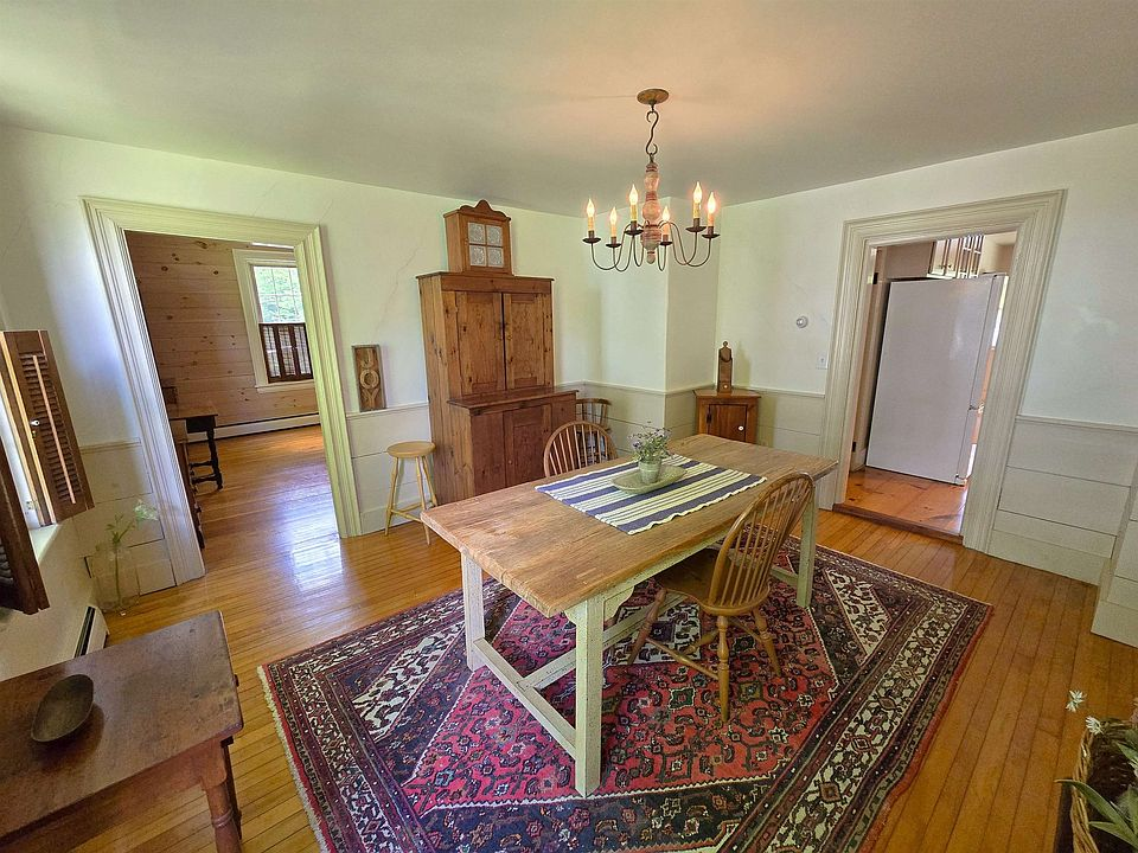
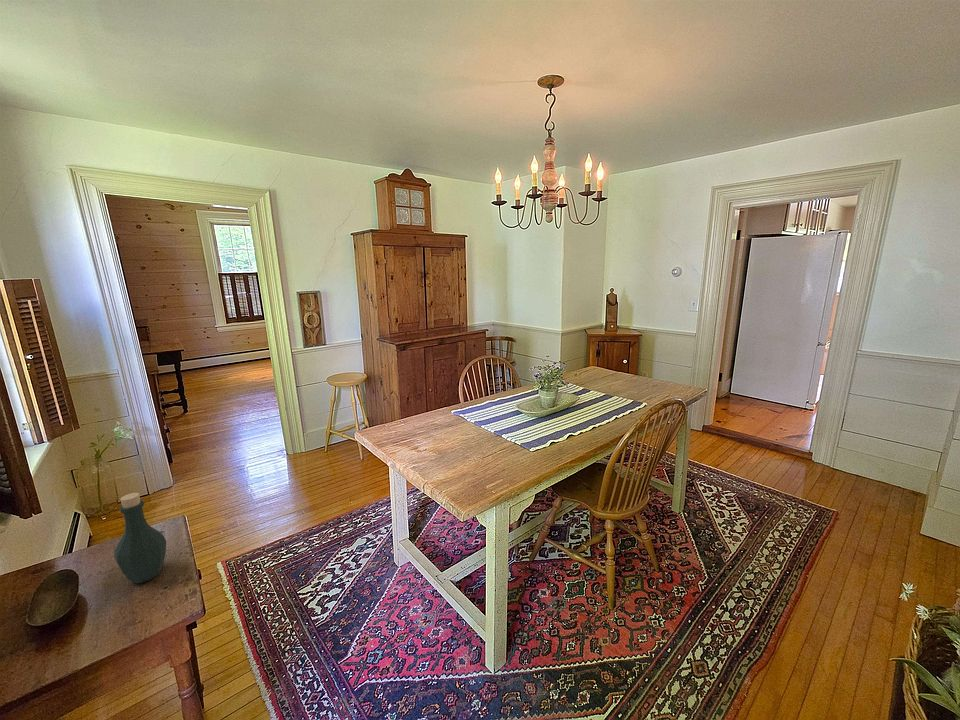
+ bottle (138, 536)
